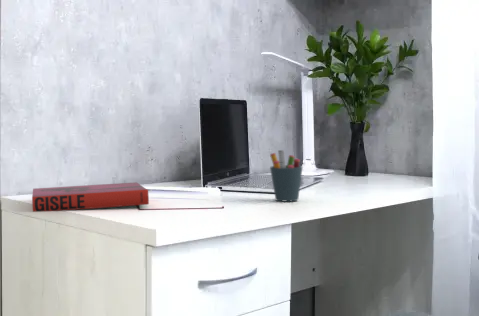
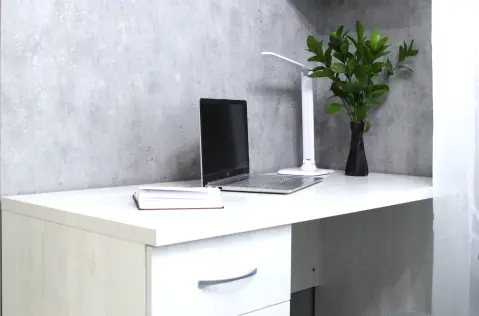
- pen holder (285, 174)
- hardback book (89, 196)
